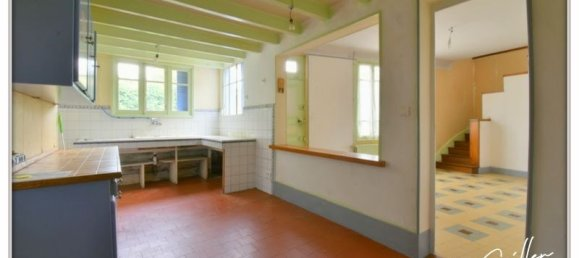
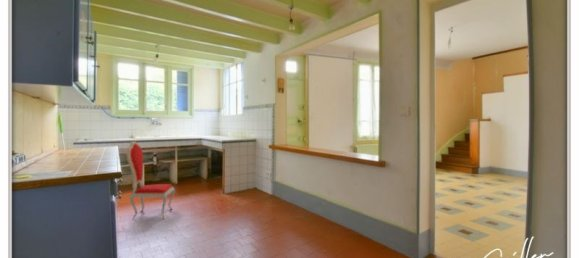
+ dining chair (151, 185)
